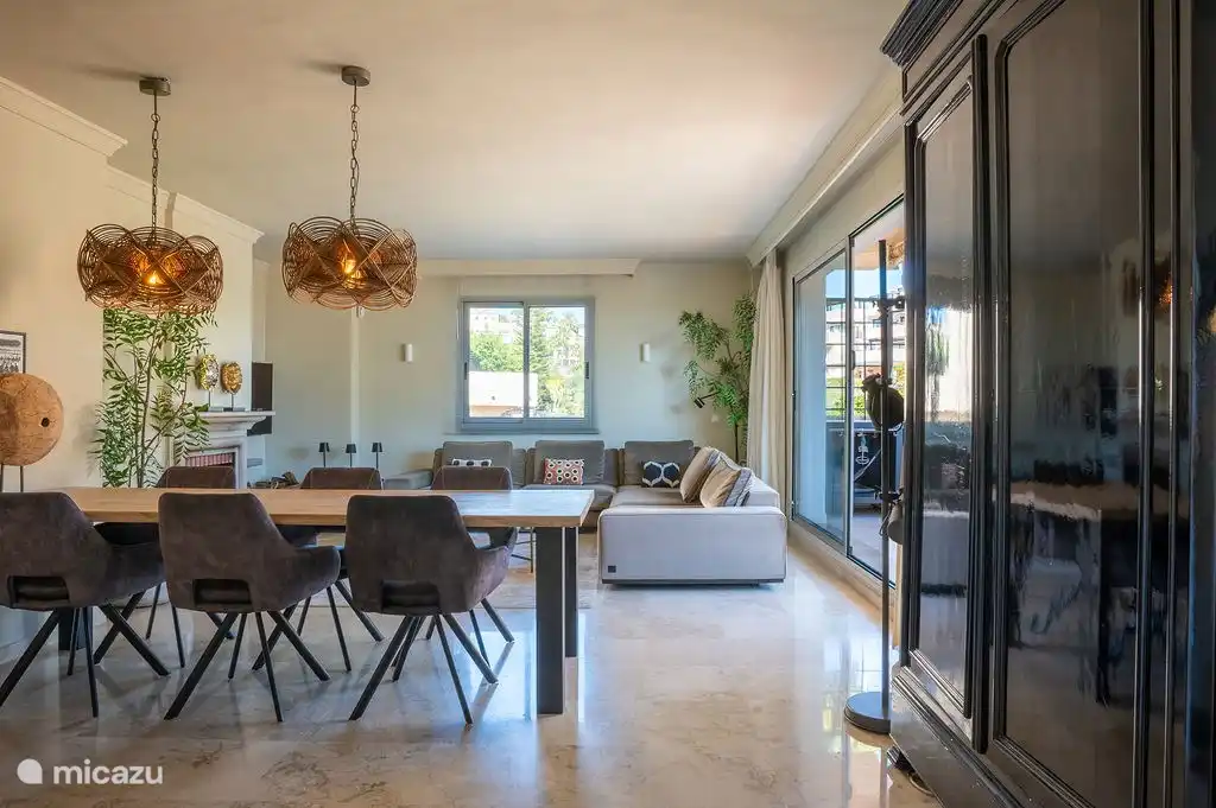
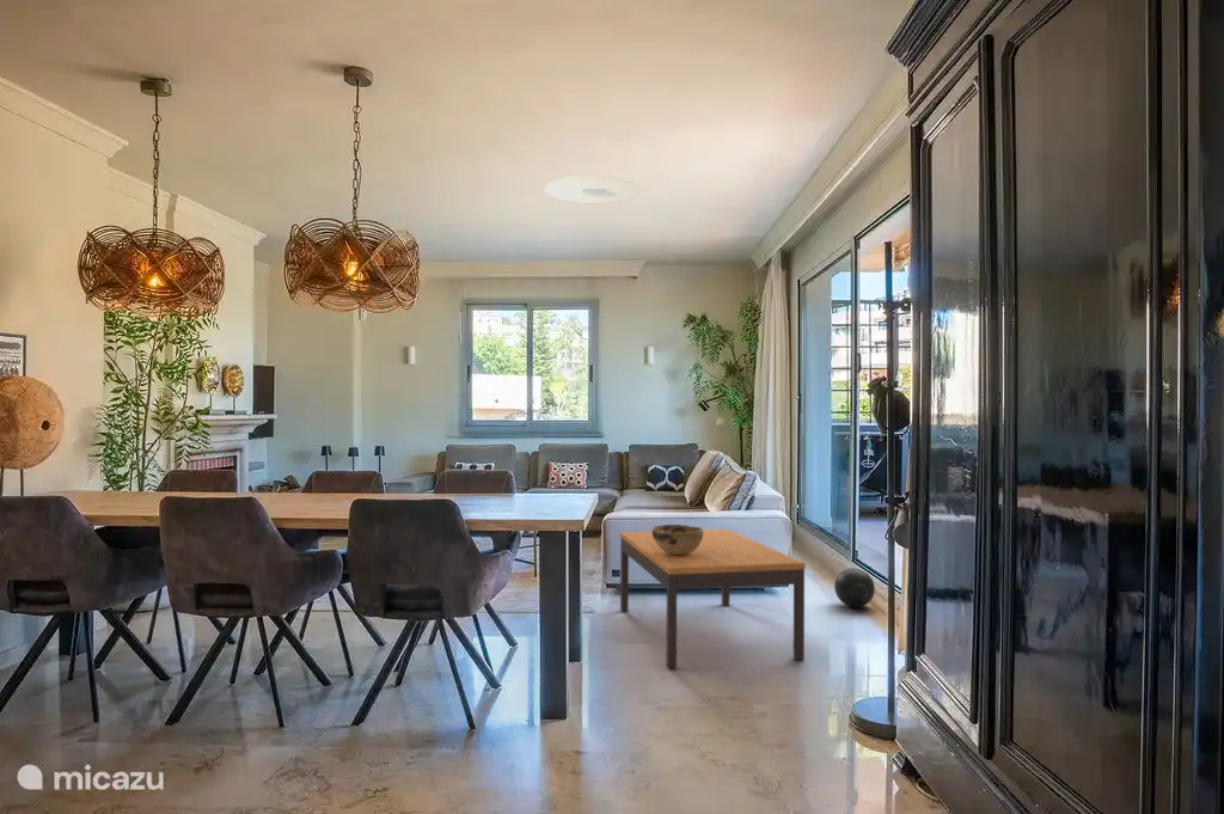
+ coffee table (702, 587)
+ decorative bowl (677, 540)
+ ball (855, 587)
+ ceiling light (592, 185)
